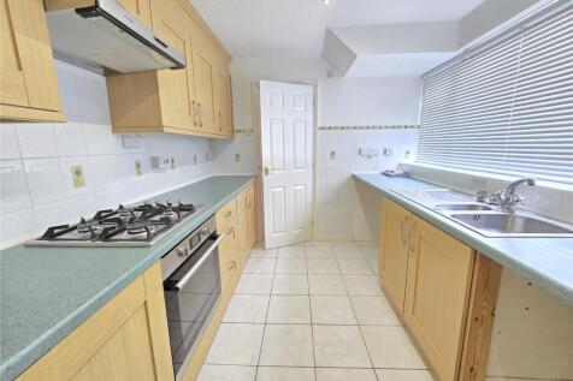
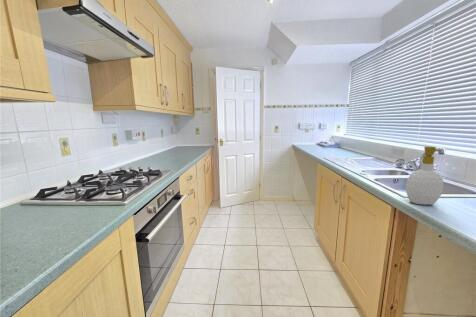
+ soap bottle (426, 175)
